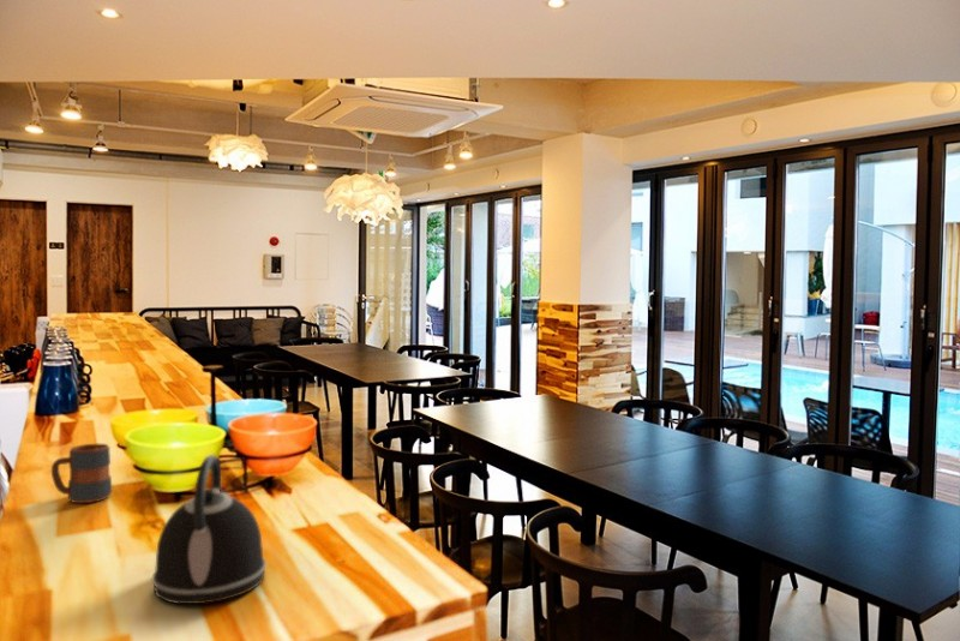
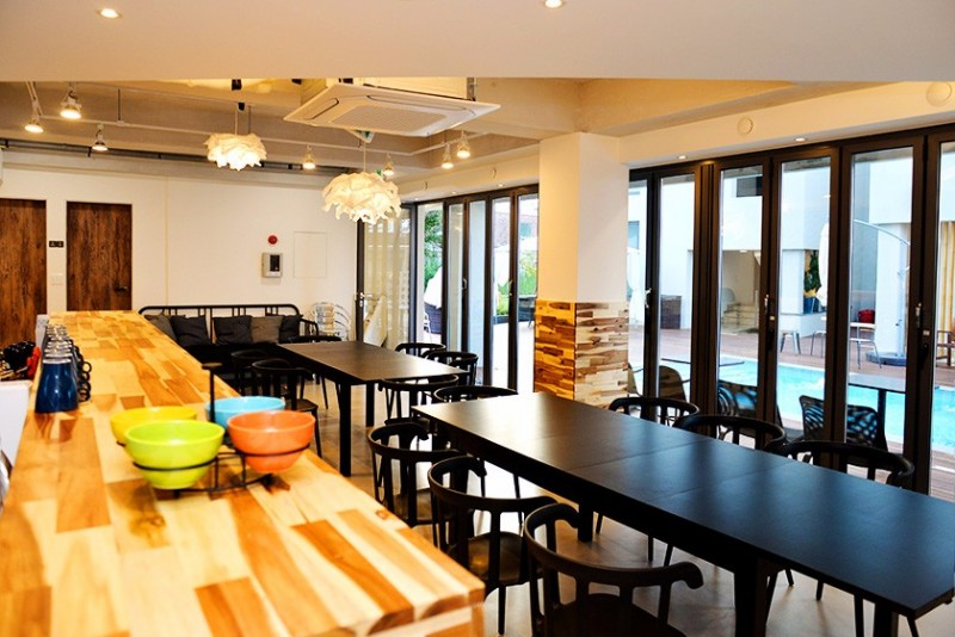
- kettle (210, 519)
- mug (82, 474)
